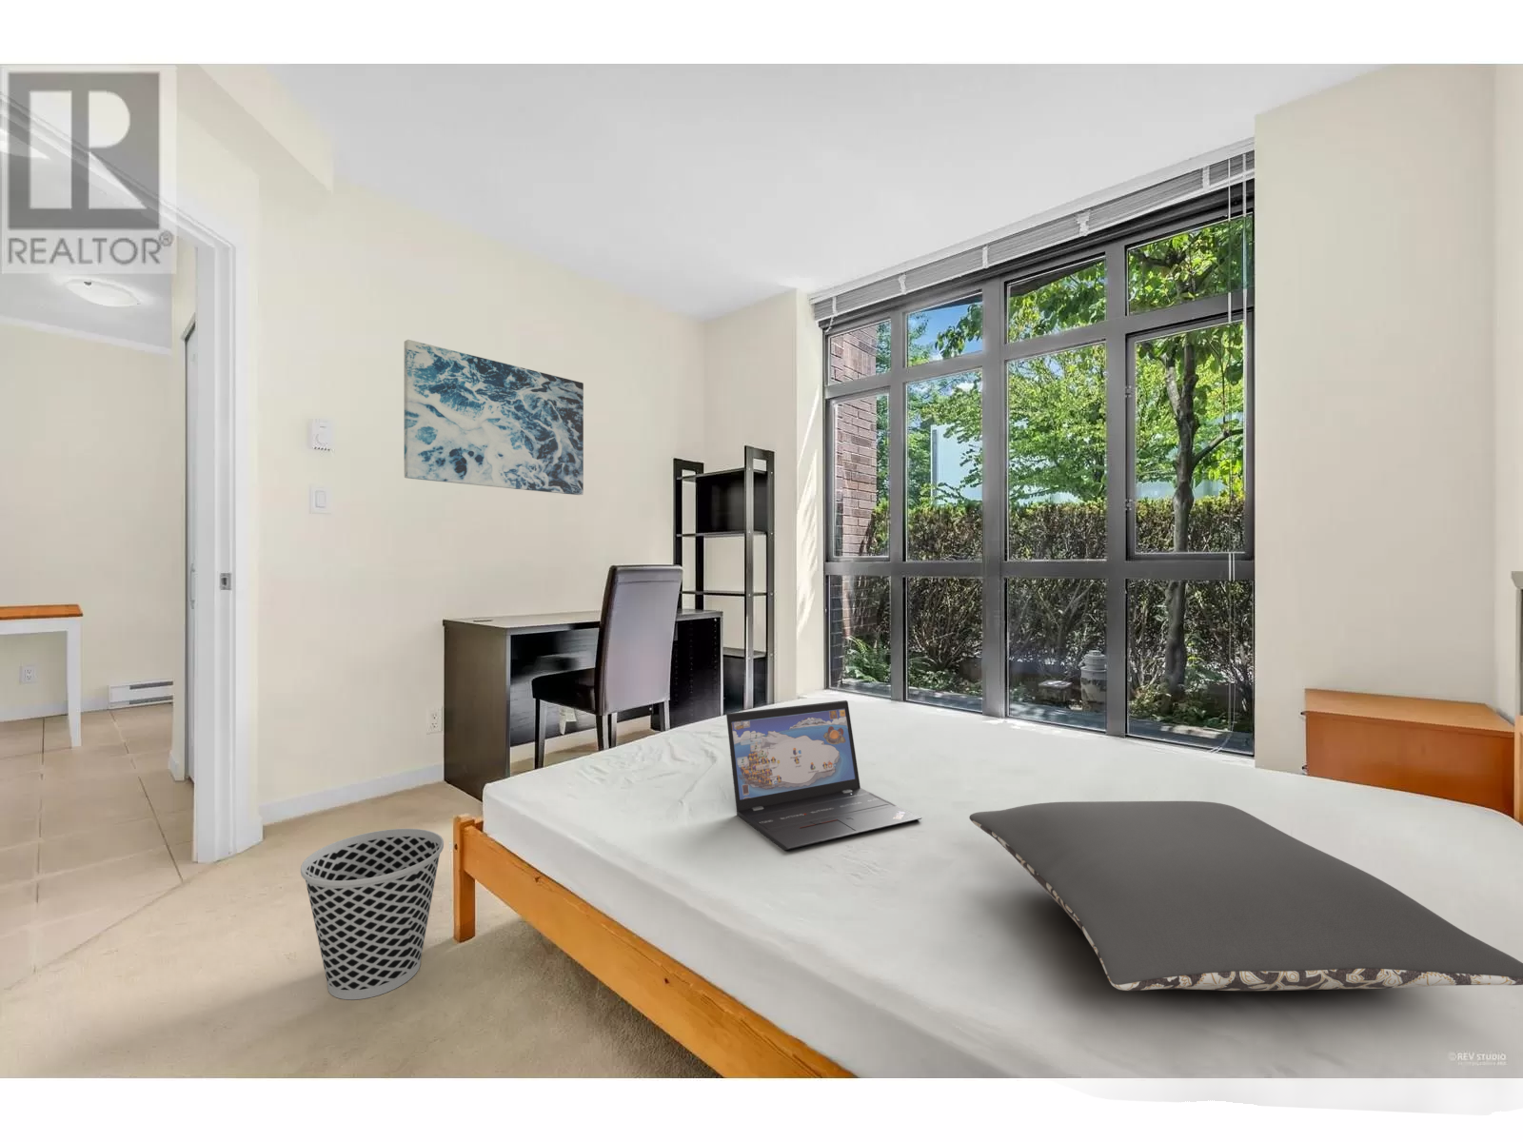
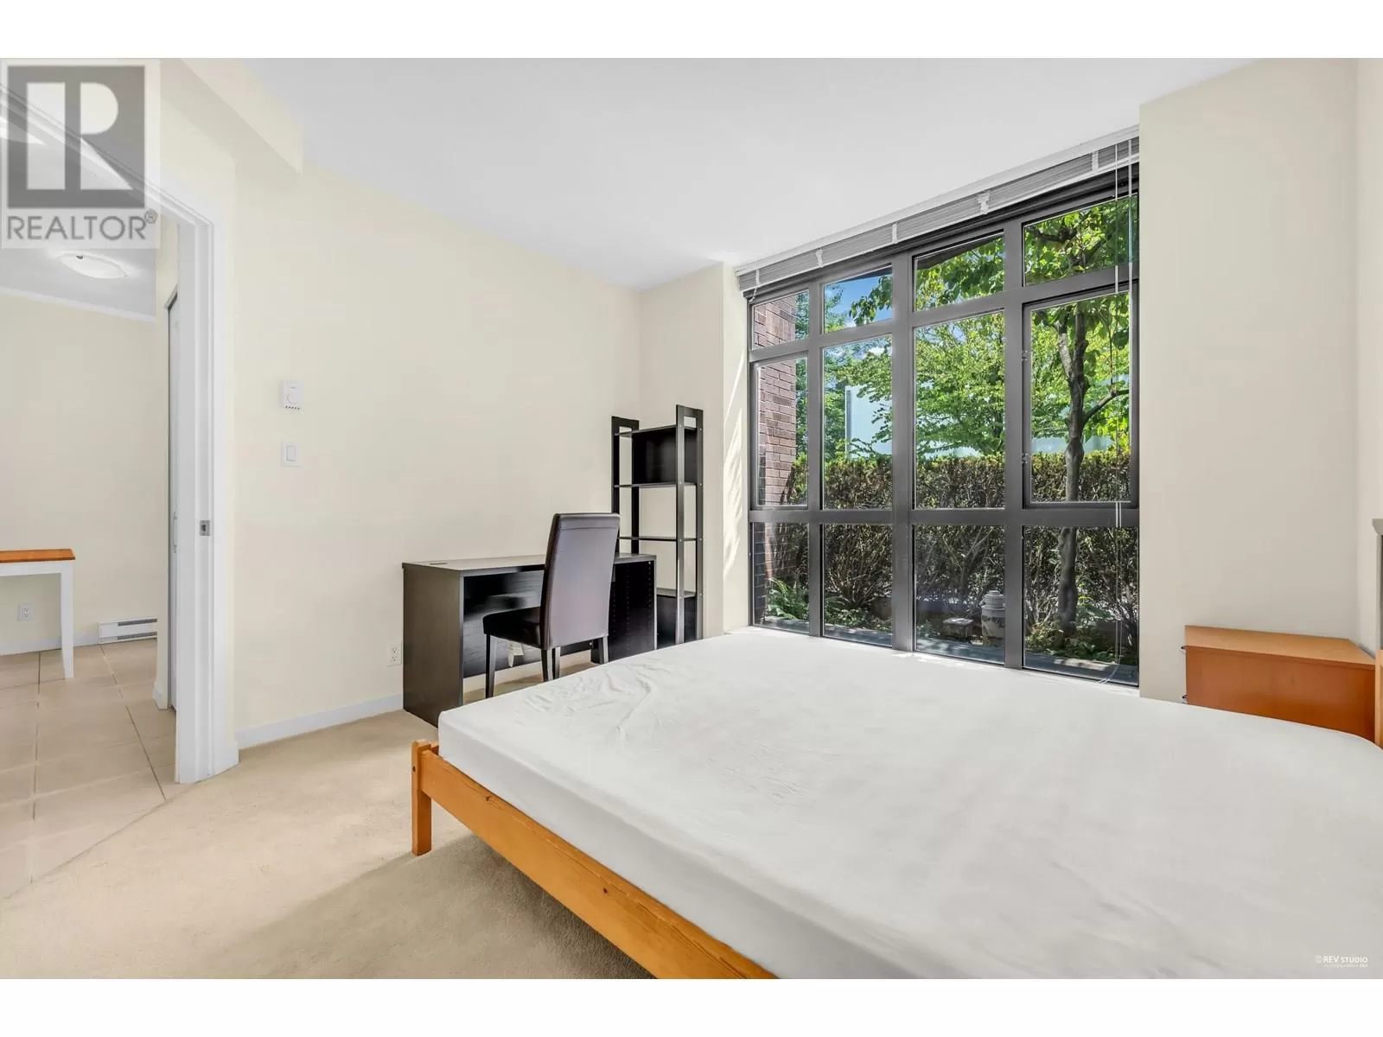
- wall art (501, 426)
- laptop (820, 767)
- wastebasket (375, 913)
- pillow (1188, 878)
